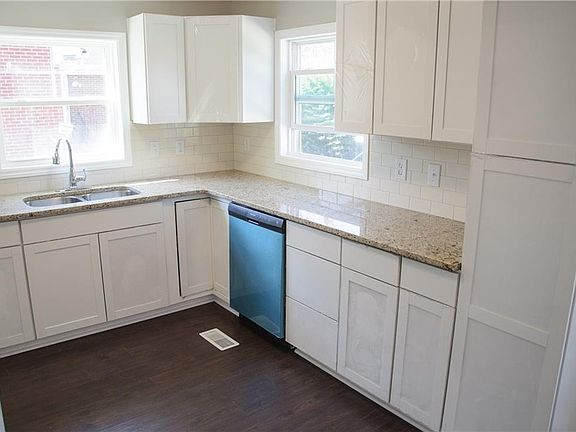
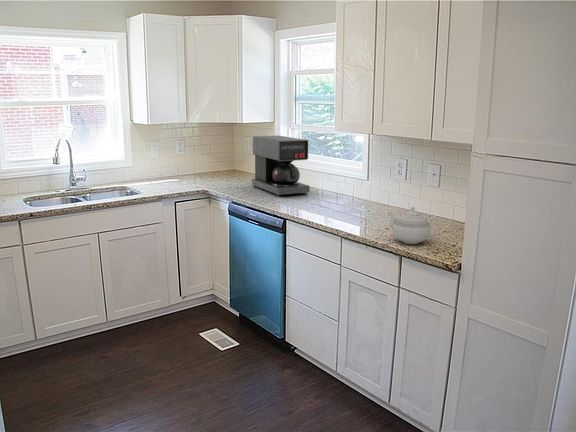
+ teapot (412, 224)
+ coffee maker (279, 164)
